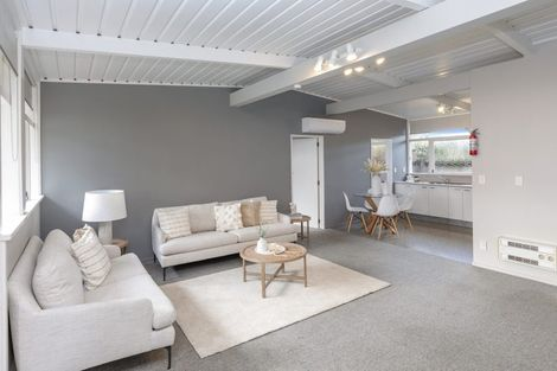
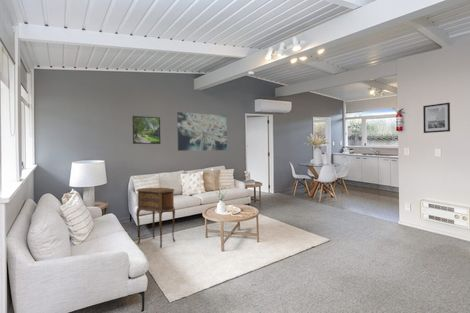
+ wall art (436, 118)
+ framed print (146, 130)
+ side table (154, 215)
+ wall art (203, 132)
